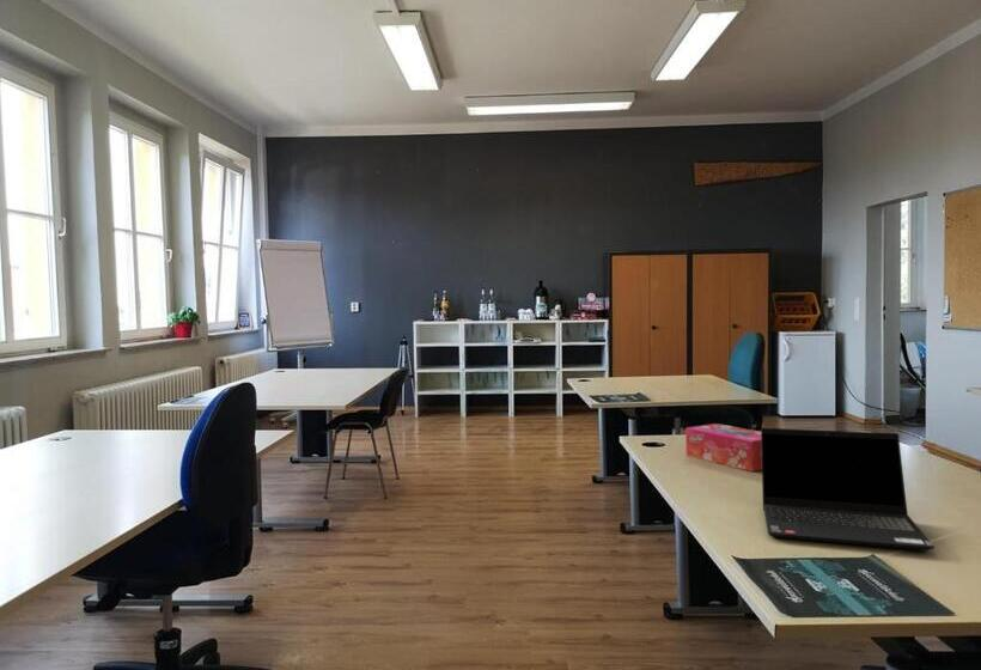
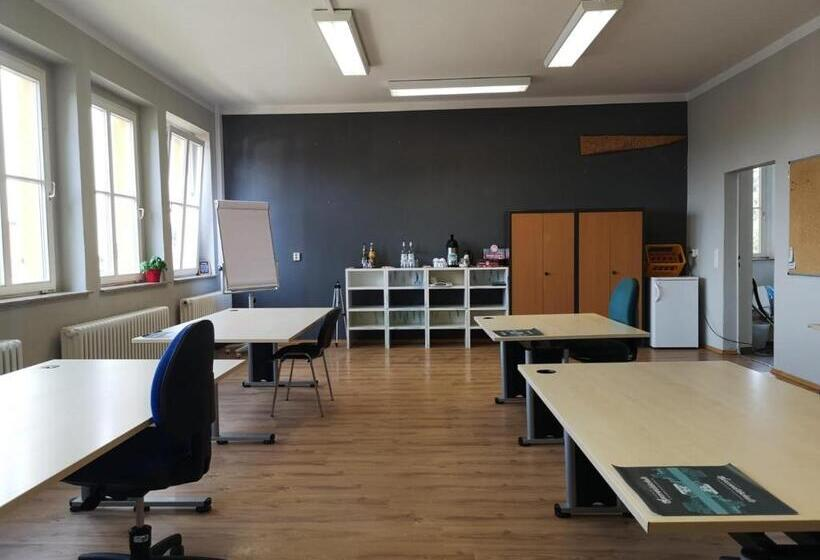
- tissue box (732, 445)
- laptop computer (836, 482)
